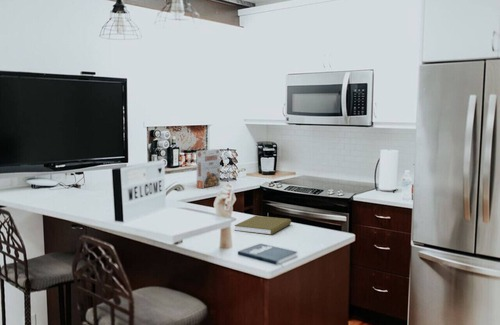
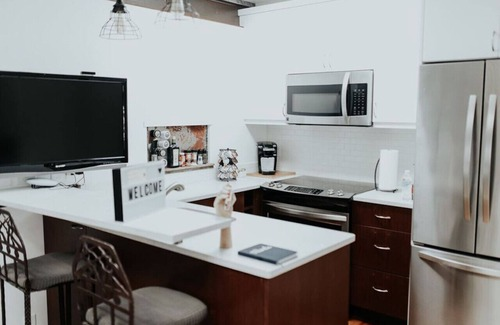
- cereal box (208, 168)
- book (263, 224)
